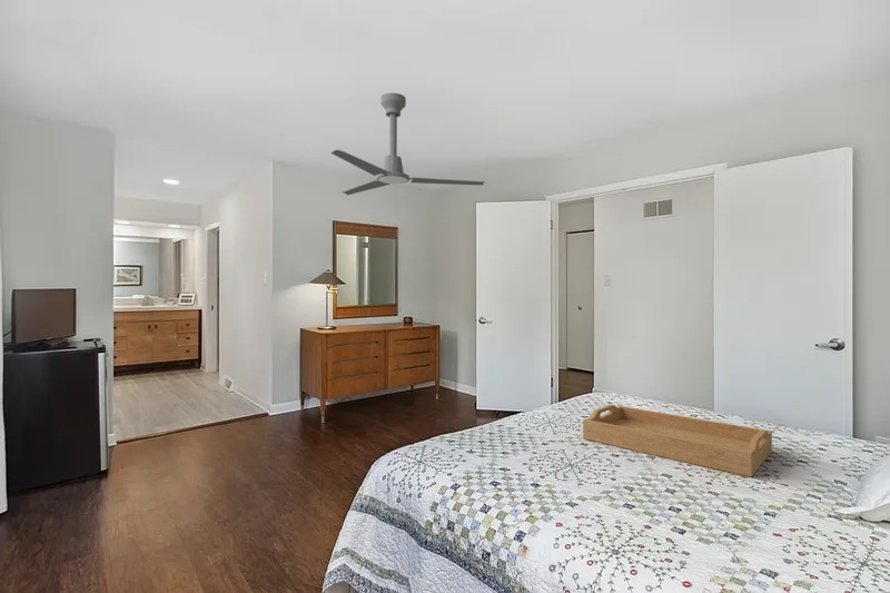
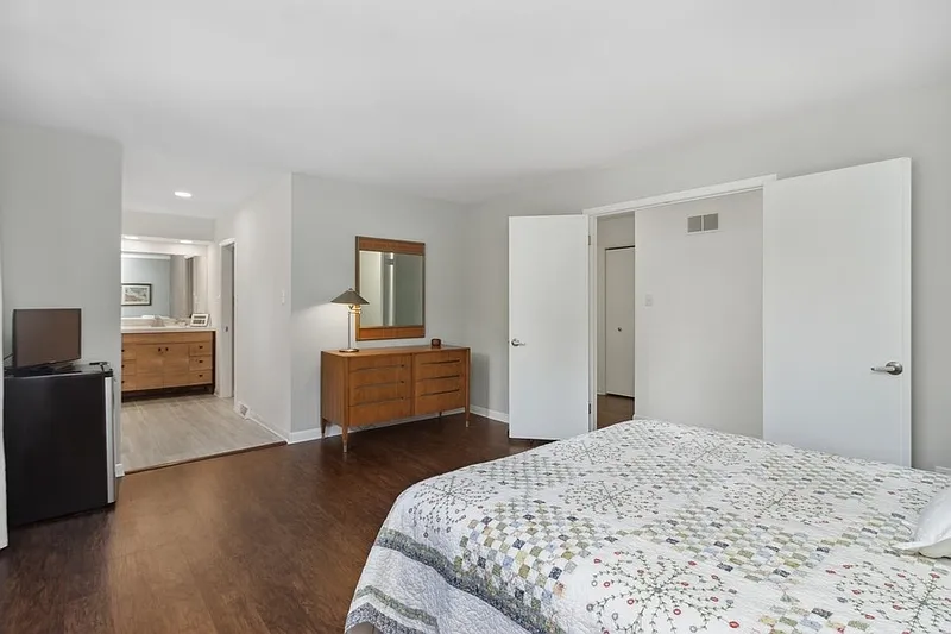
- ceiling fan (396, 139)
- serving tray (673, 432)
